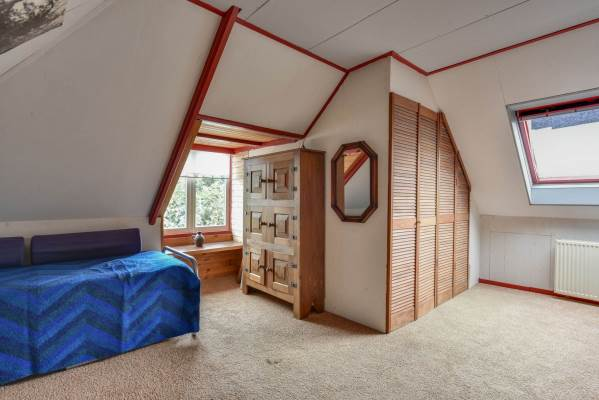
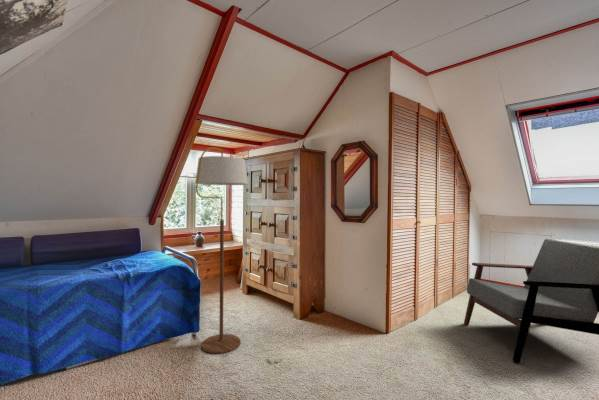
+ armchair (535, 292)
+ floor lamp (220, 247)
